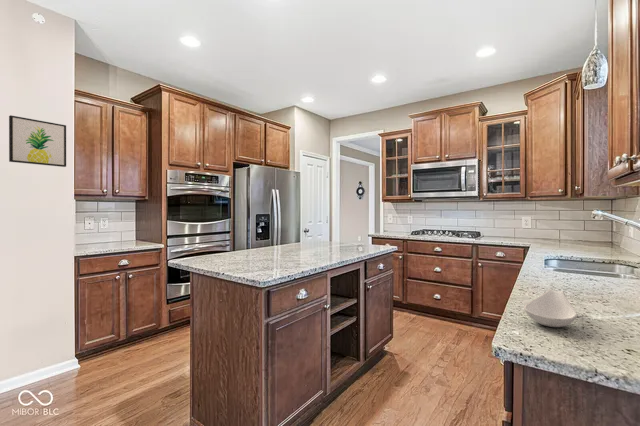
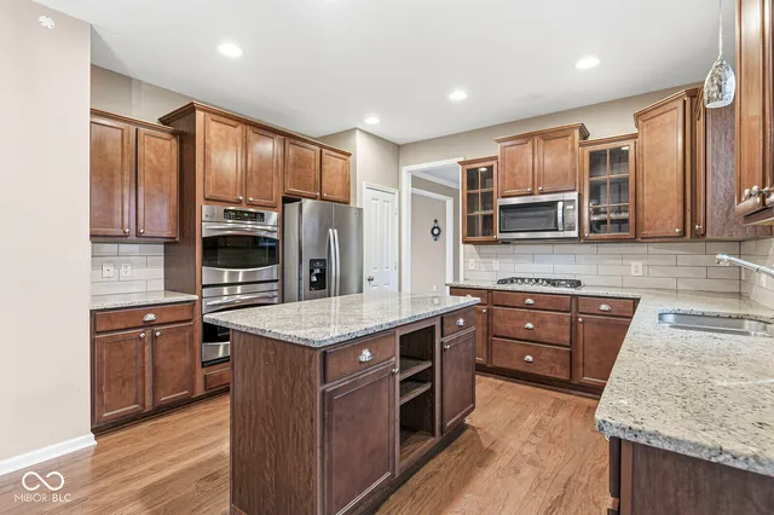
- spoon rest (552, 306)
- wall art (39, 142)
